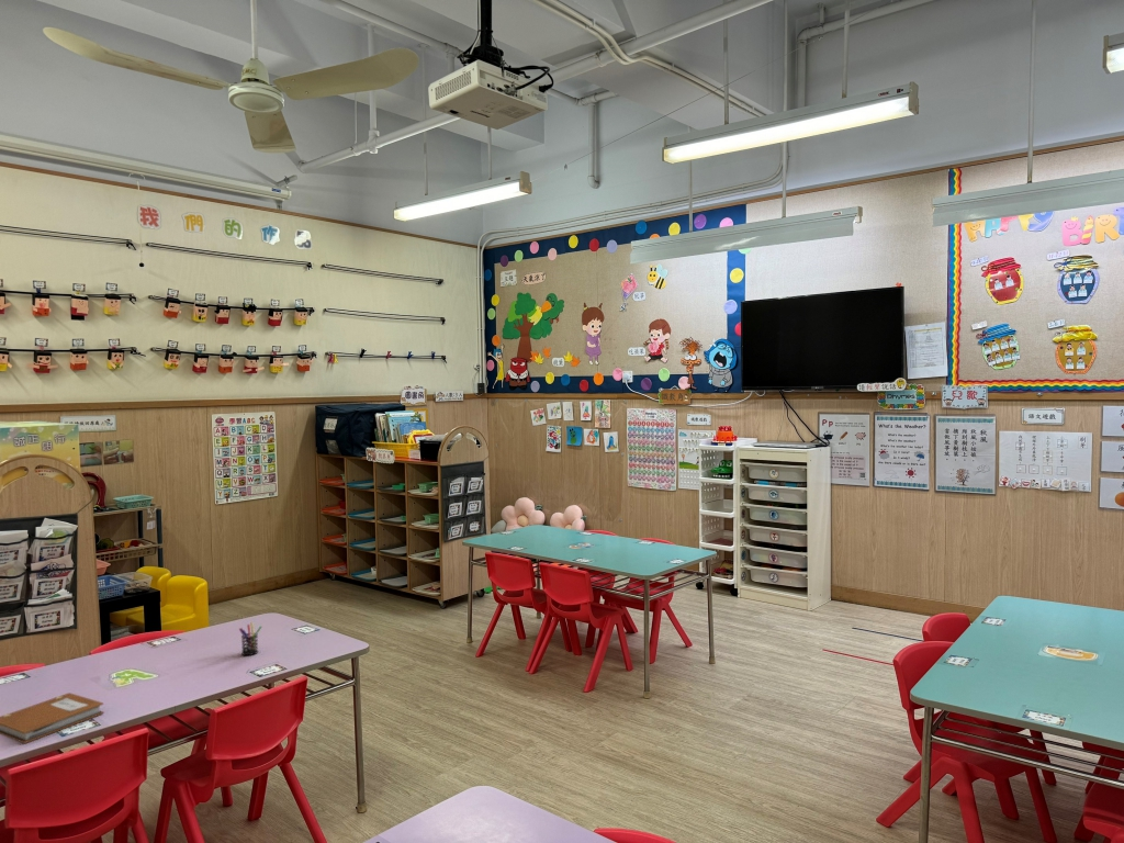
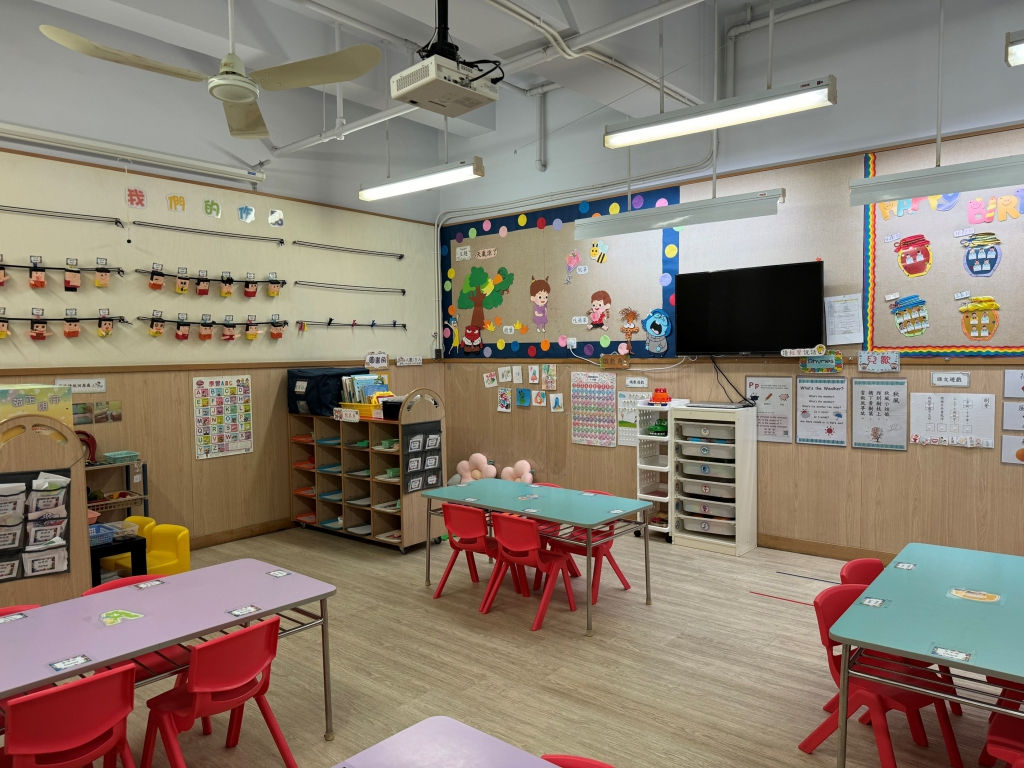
- notebook (49, 715)
- pen holder (251, 638)
